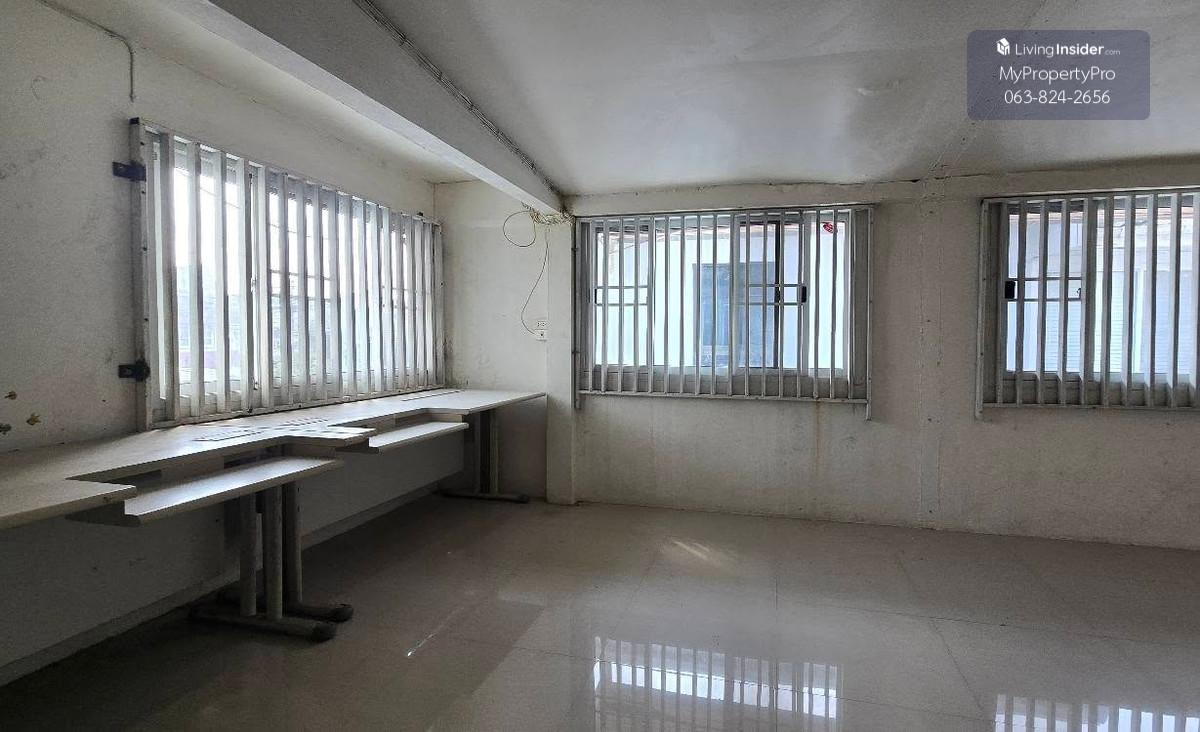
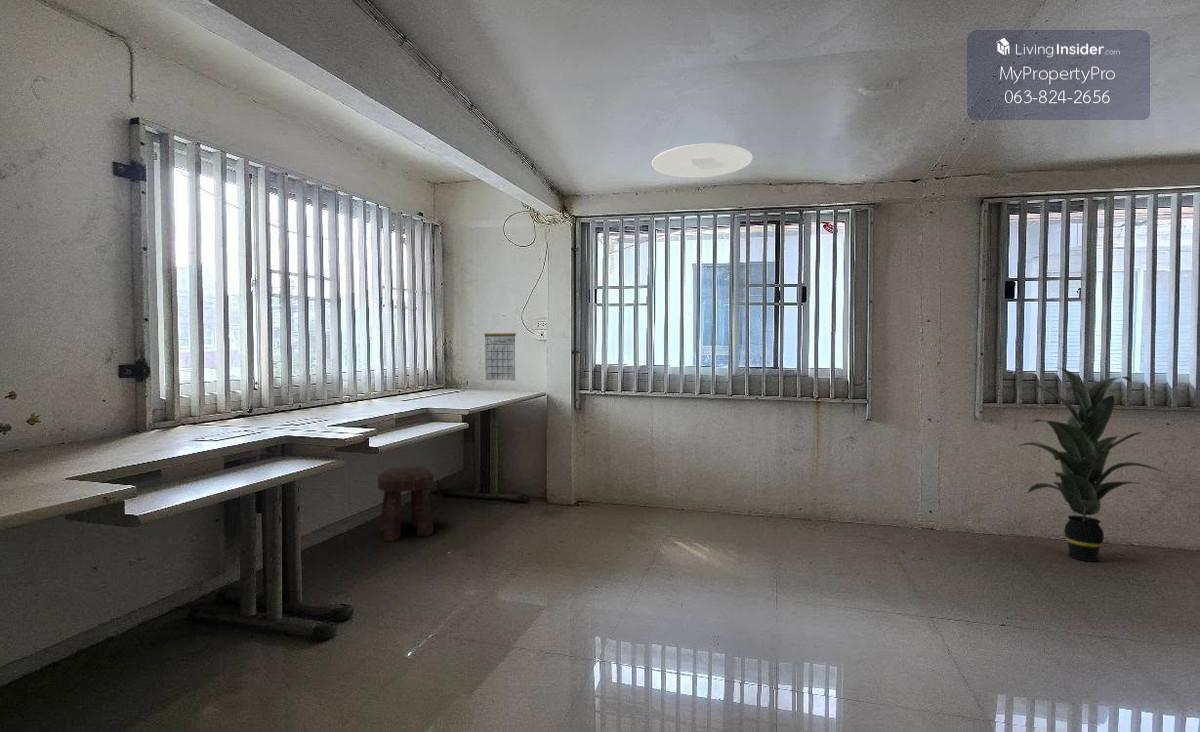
+ calendar (500, 351)
+ indoor plant (1074, 461)
+ ceiling light (701, 157)
+ stool (411, 500)
